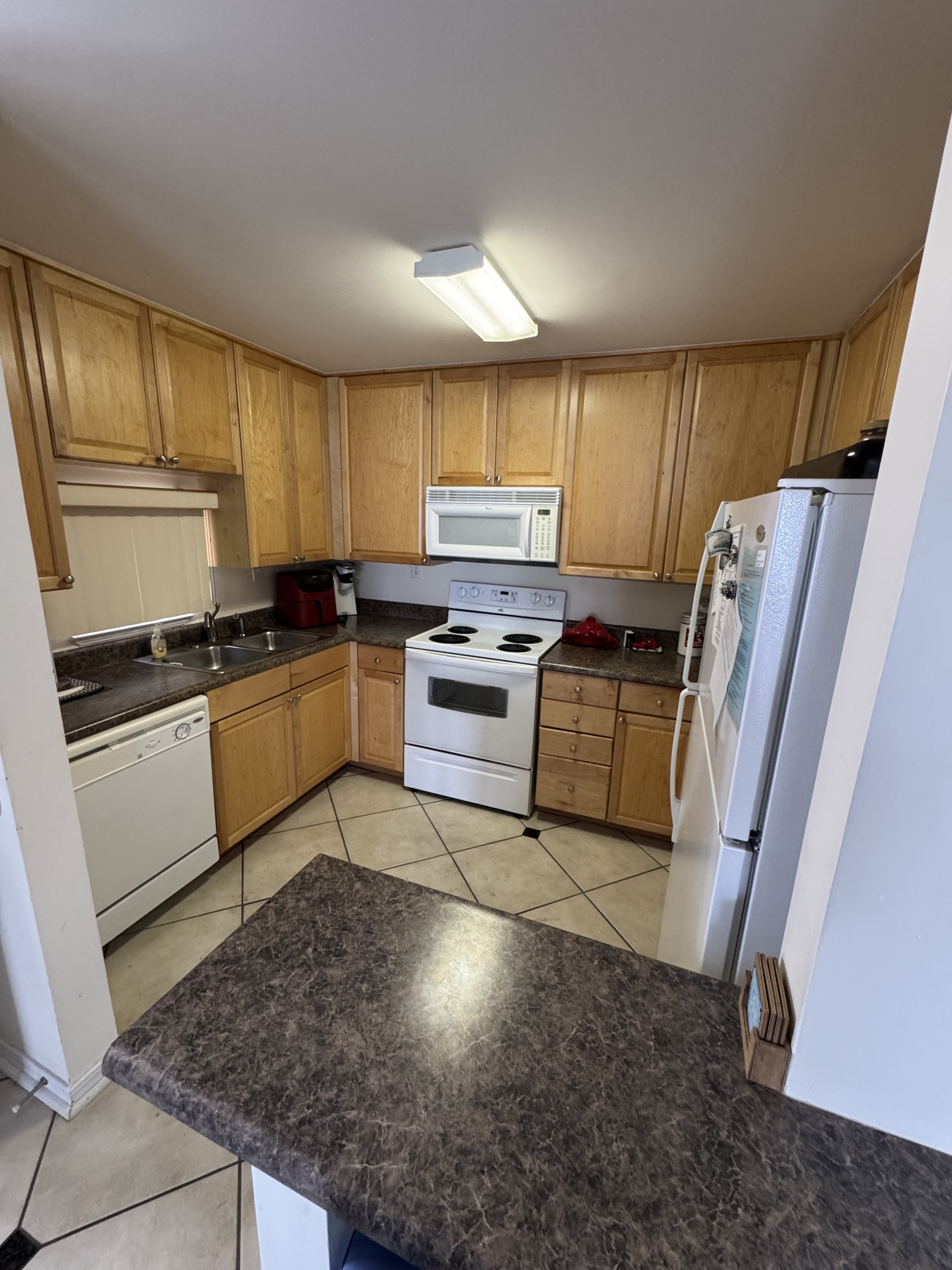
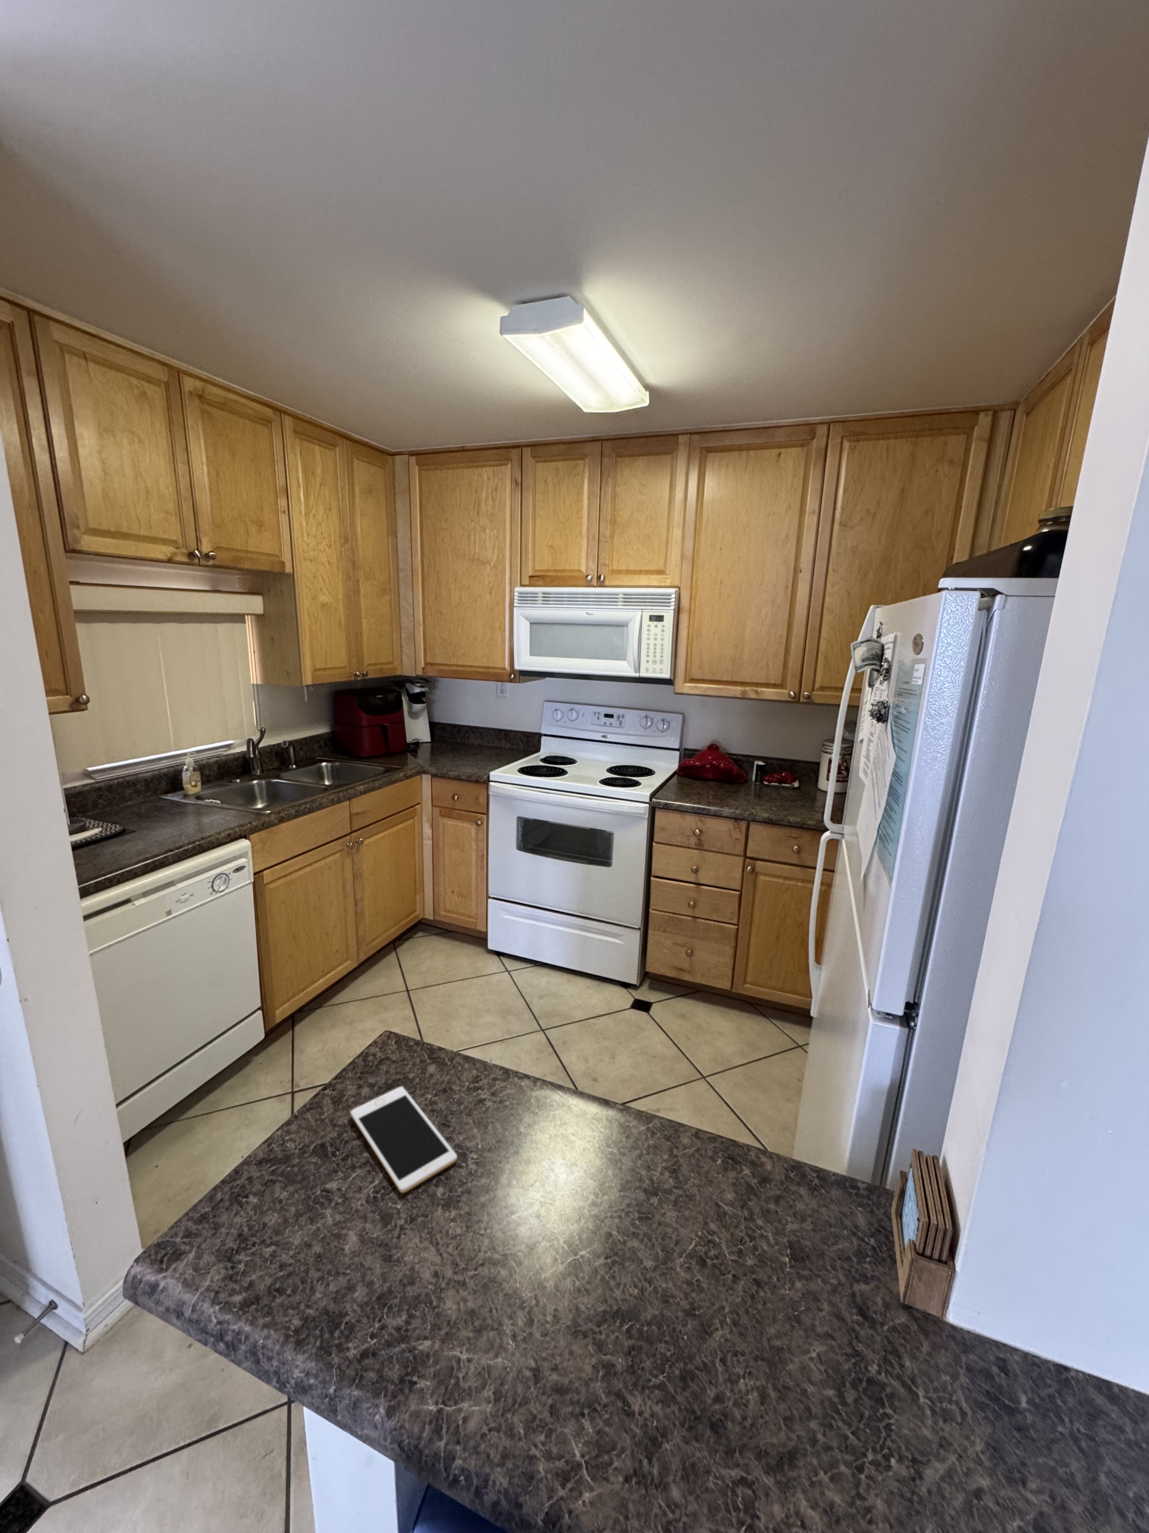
+ cell phone (402, 1135)
